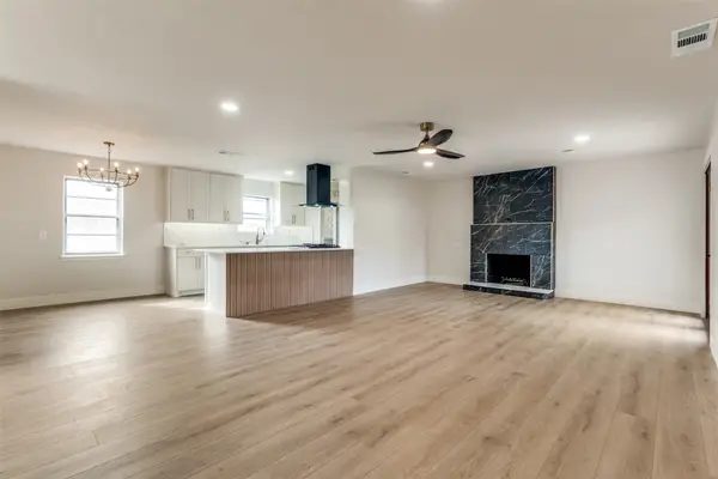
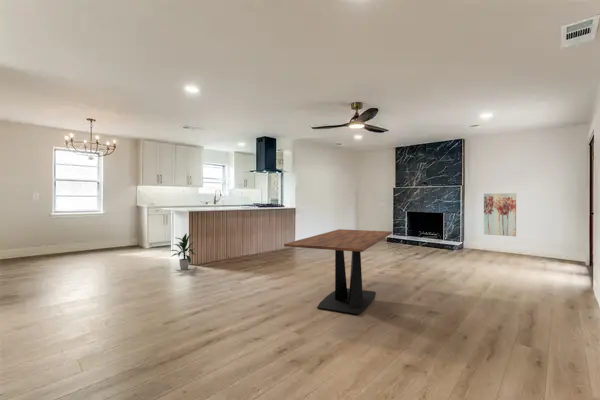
+ indoor plant (184, 251)
+ wall art (499, 214)
+ dining table (344, 268)
